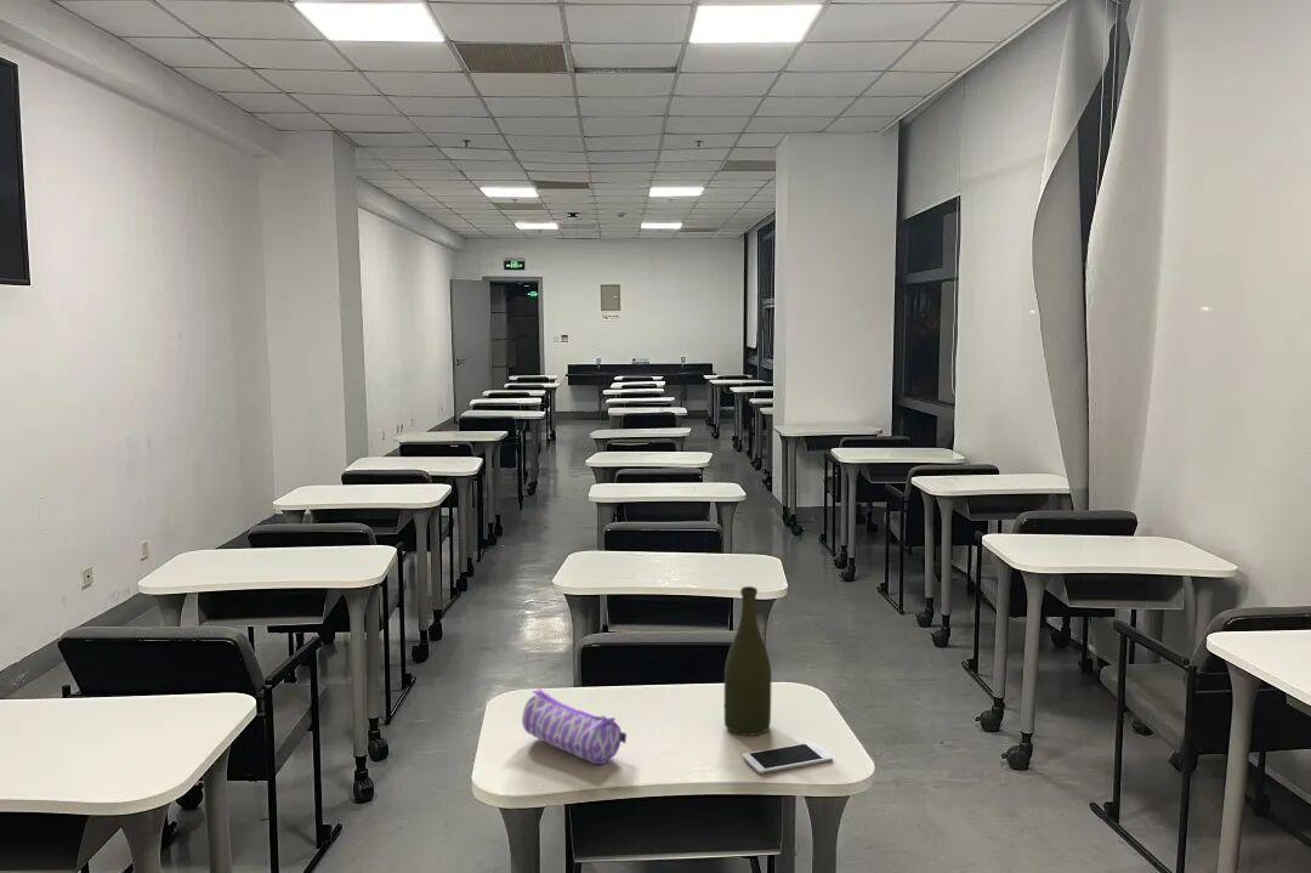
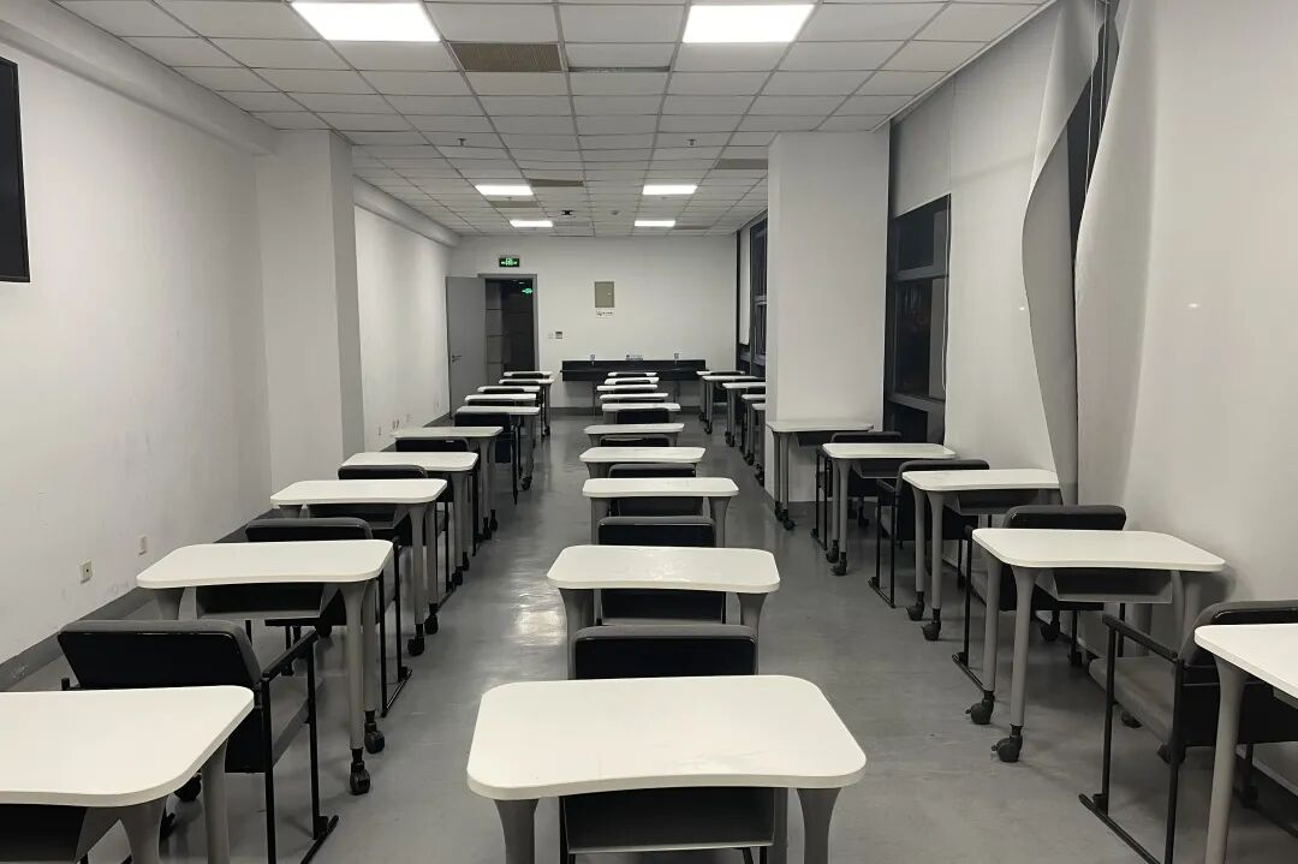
- pencil case (571, 726)
- bottle (748, 658)
- cell phone (787, 756)
